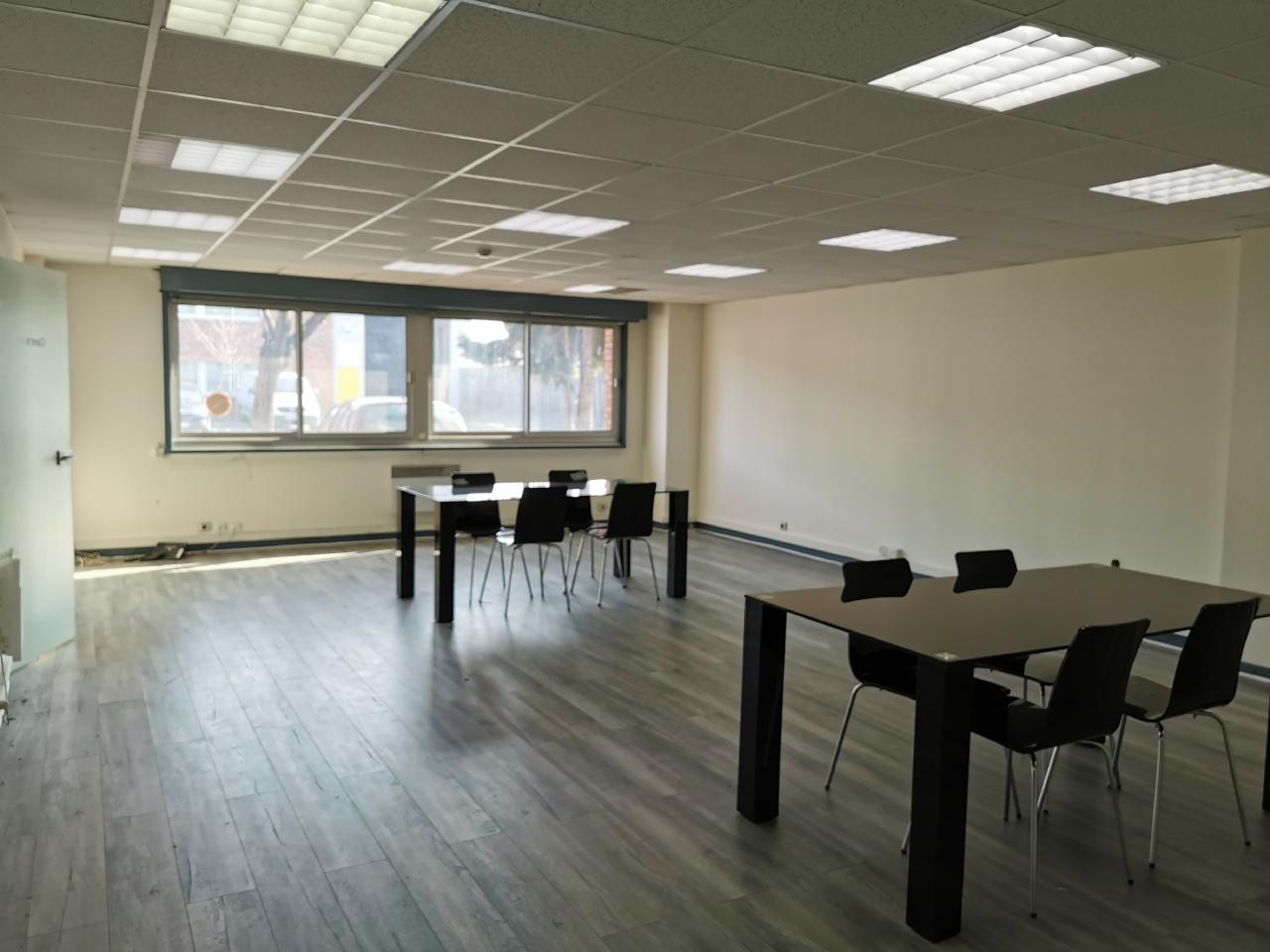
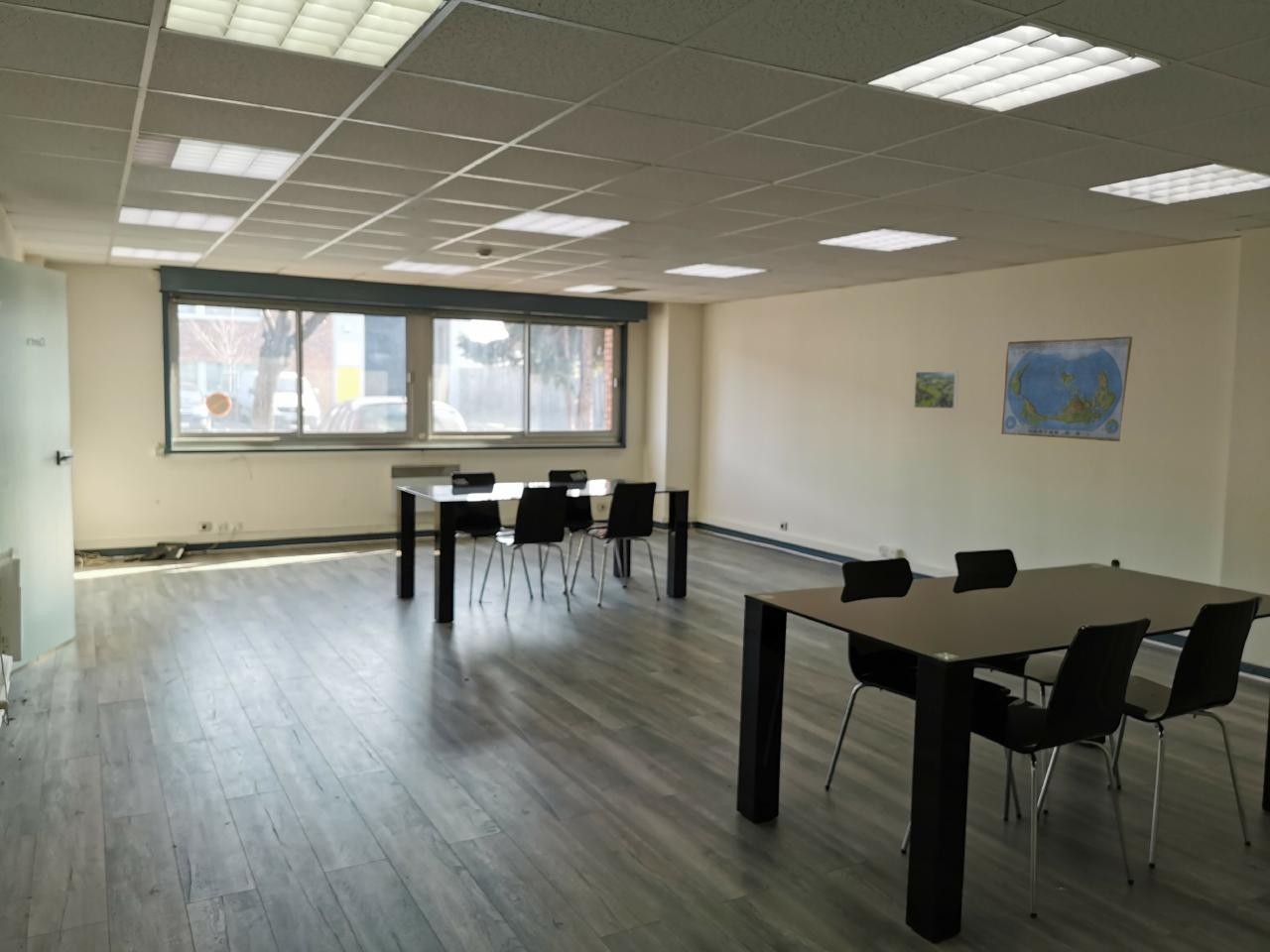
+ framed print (935, 390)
+ world map (1062, 389)
